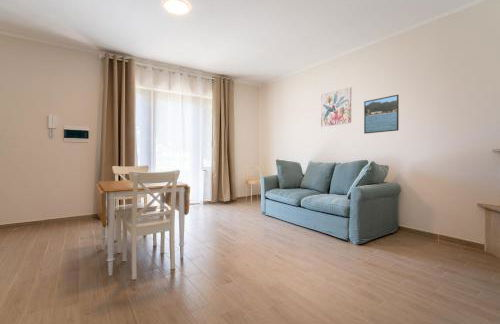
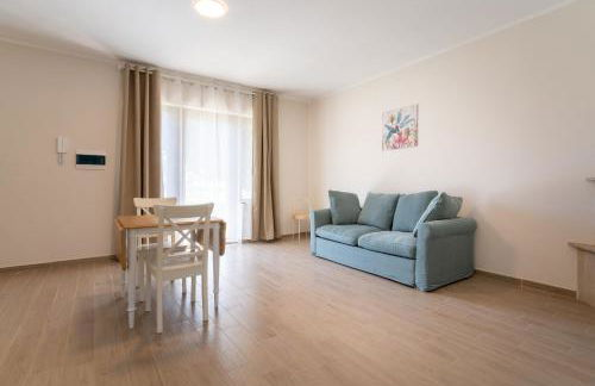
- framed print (380, 115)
